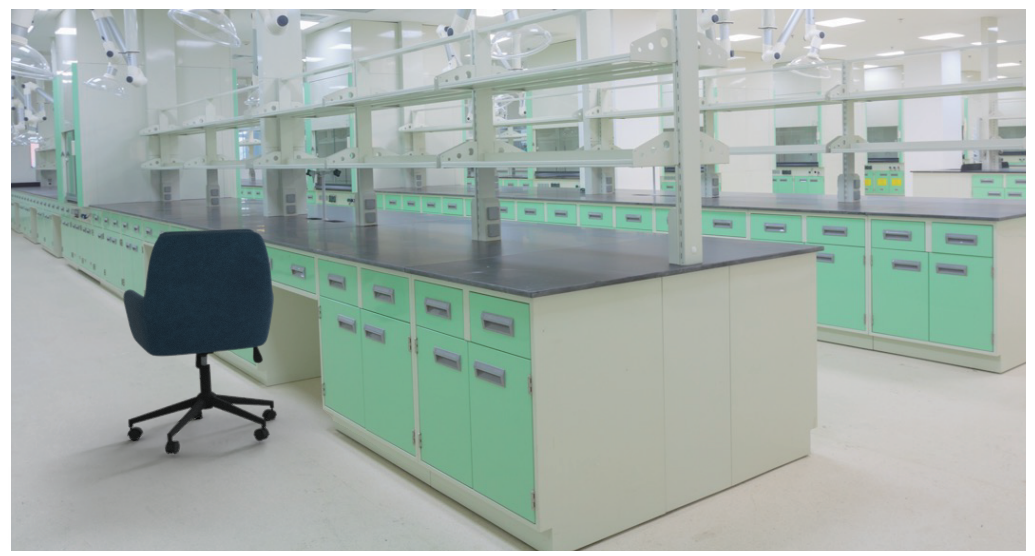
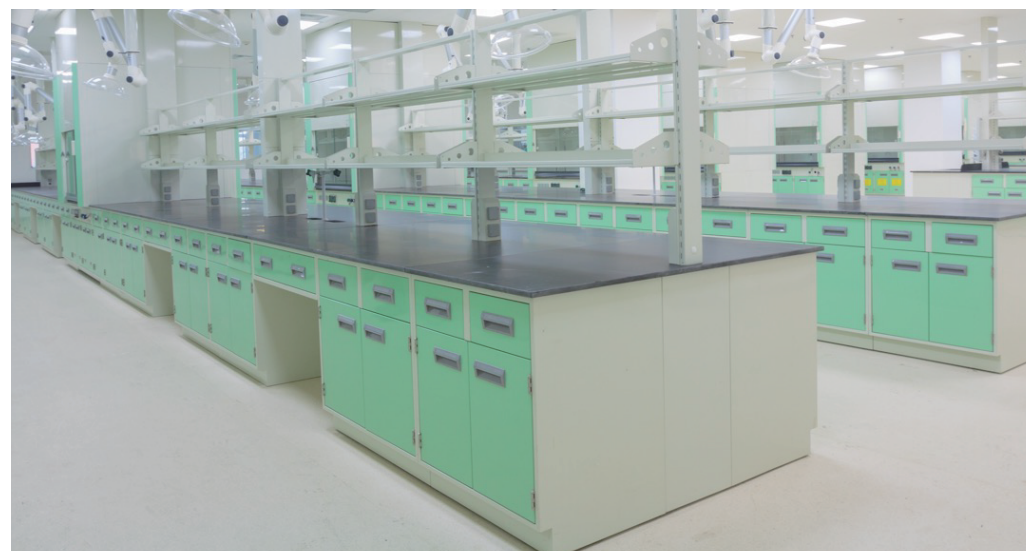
- office chair (203, 333)
